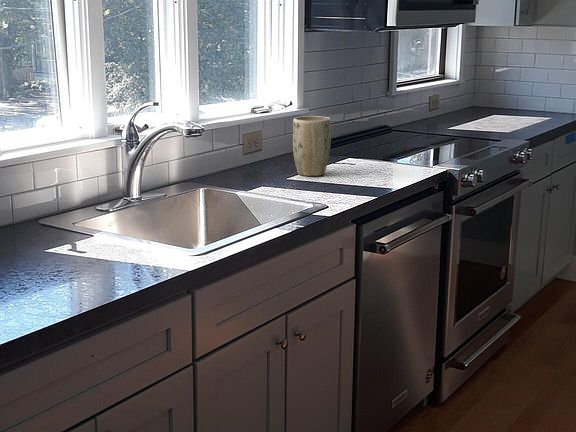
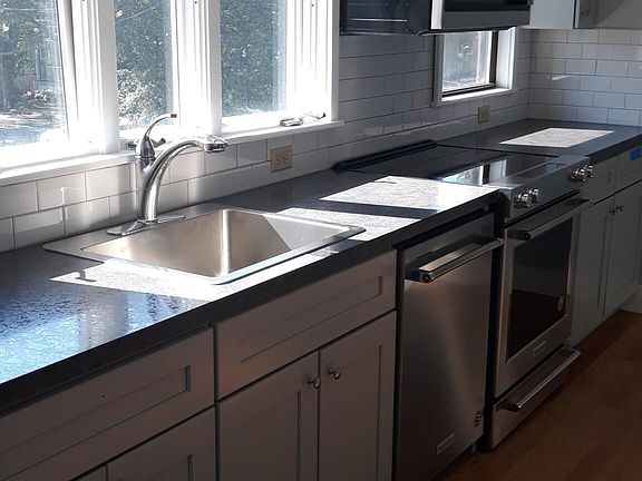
- plant pot (311, 146)
